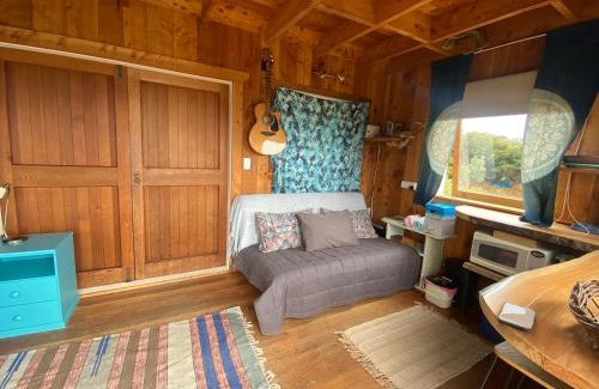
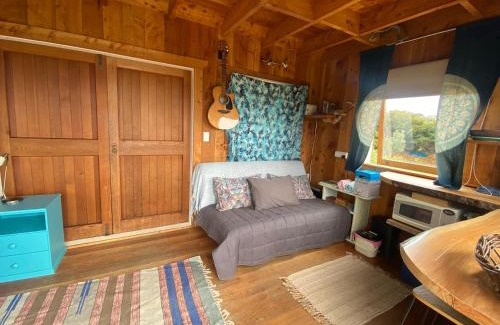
- smartphone (516, 315)
